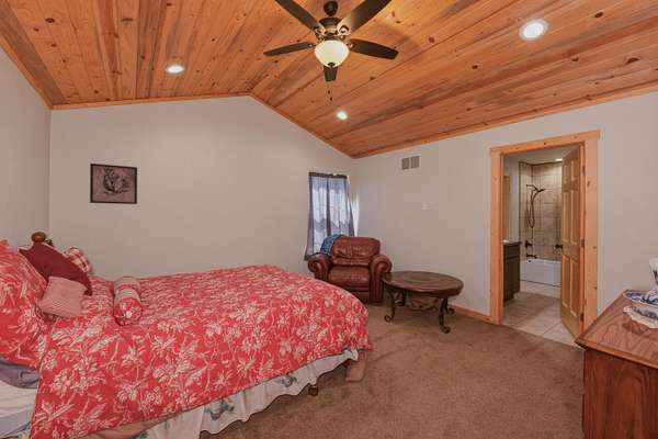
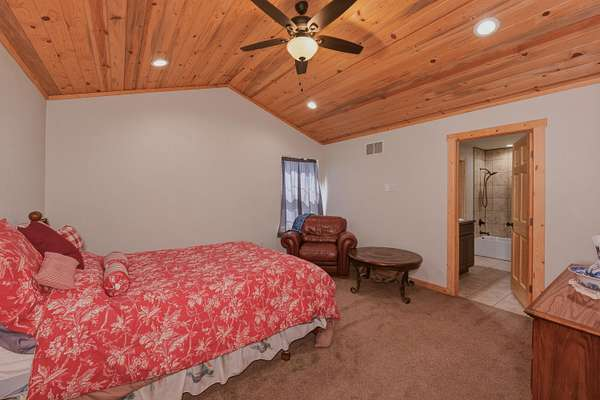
- wall art (114, 184)
